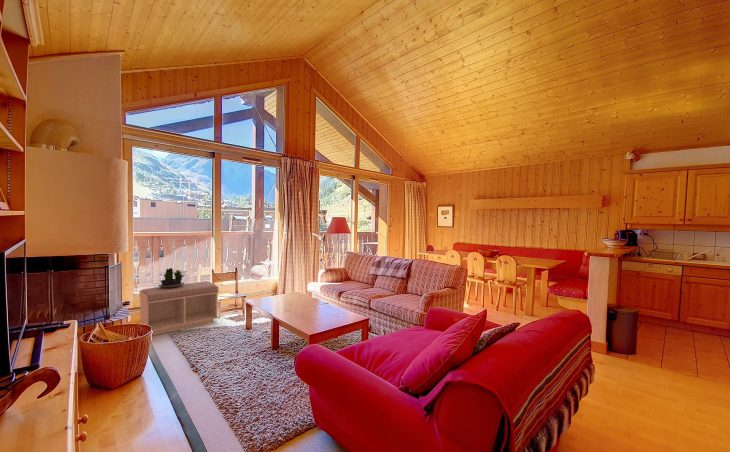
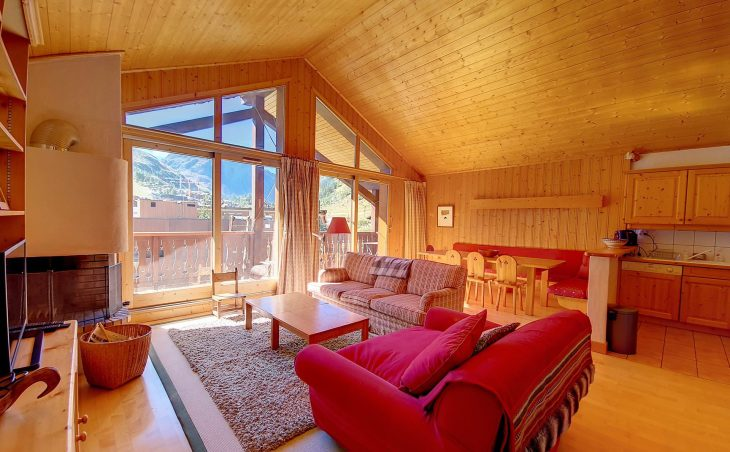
- bench (180, 305)
- potted plant (173, 276)
